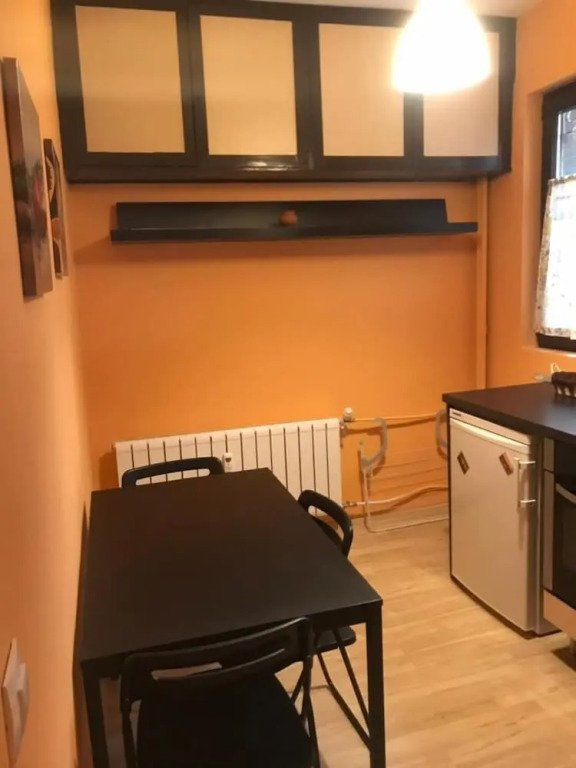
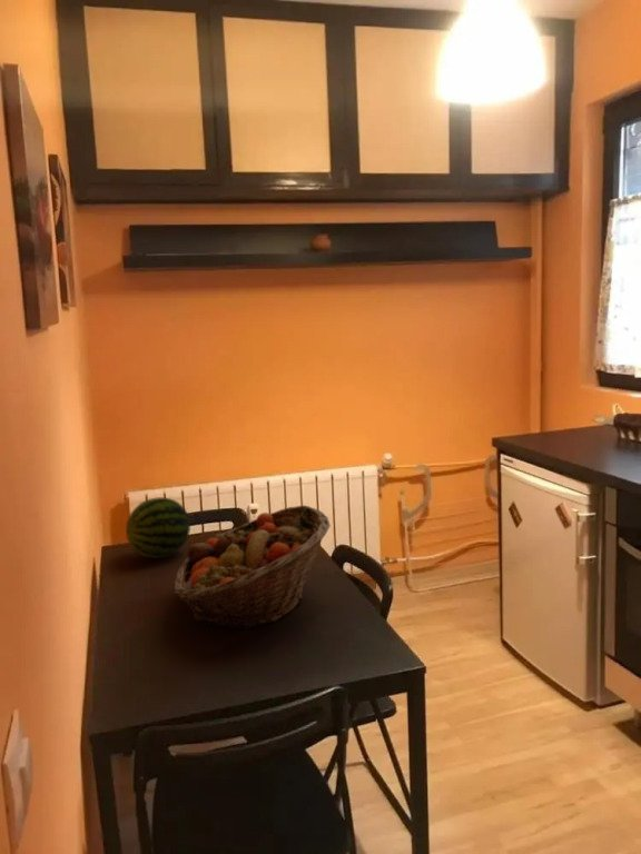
+ fruit basket (253, 562)
+ fruit (159, 527)
